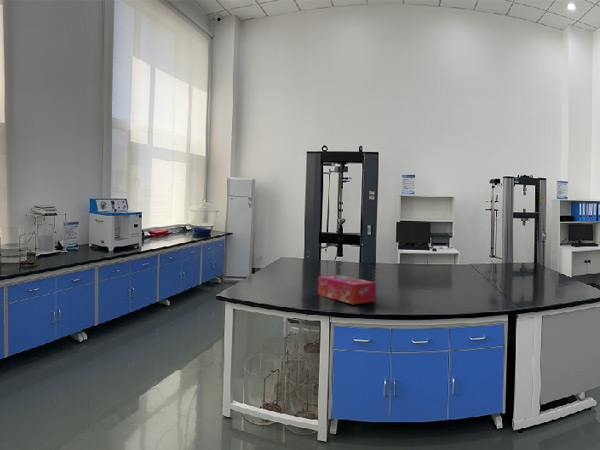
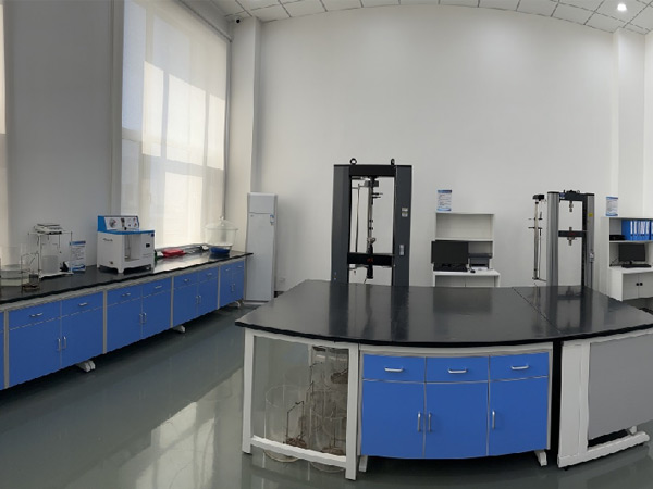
- tissue box (345, 288)
